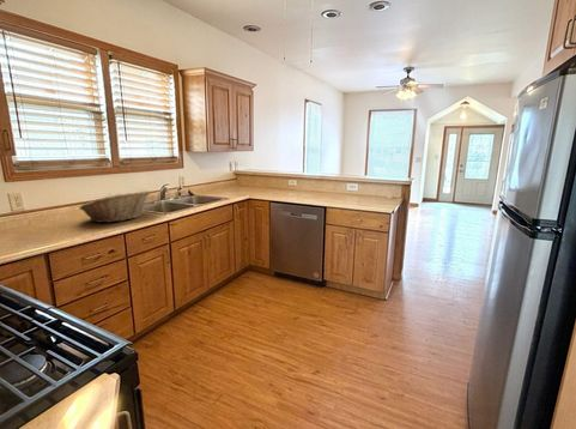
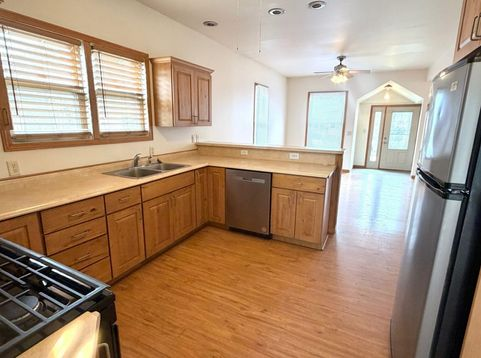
- fruit basket (117, 204)
